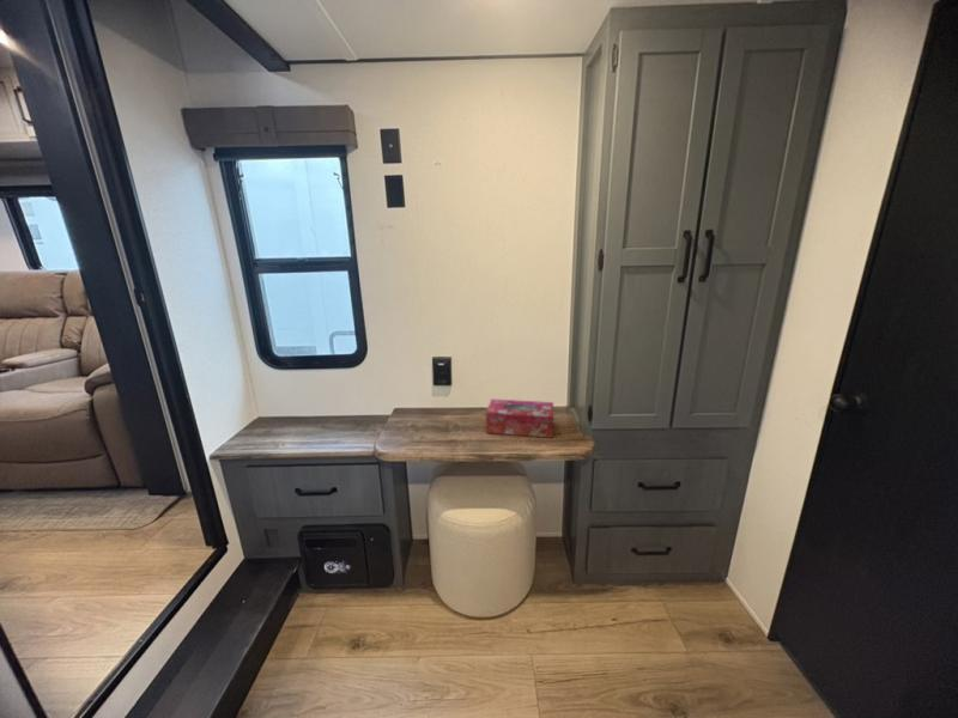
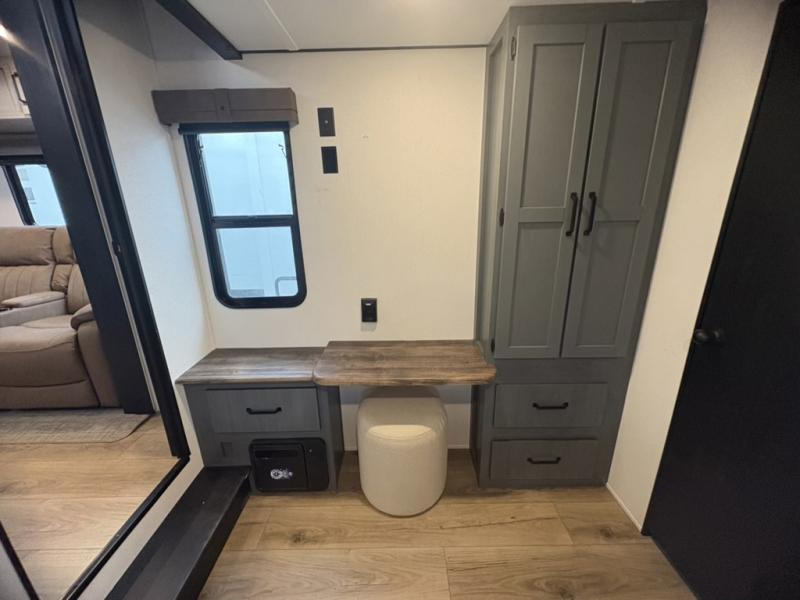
- tissue box (520, 416)
